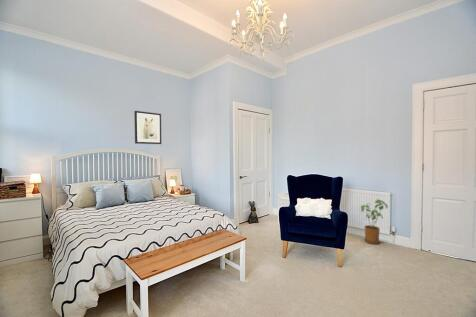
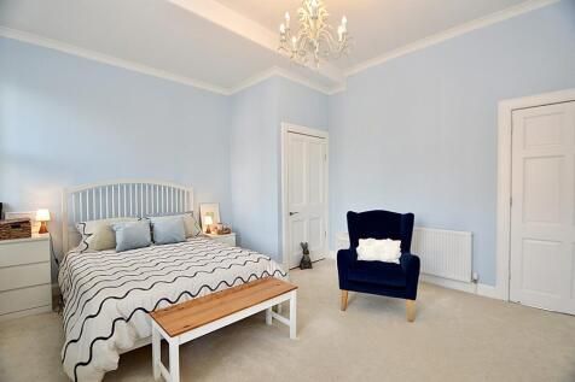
- wall art (148, 128)
- house plant (372, 220)
